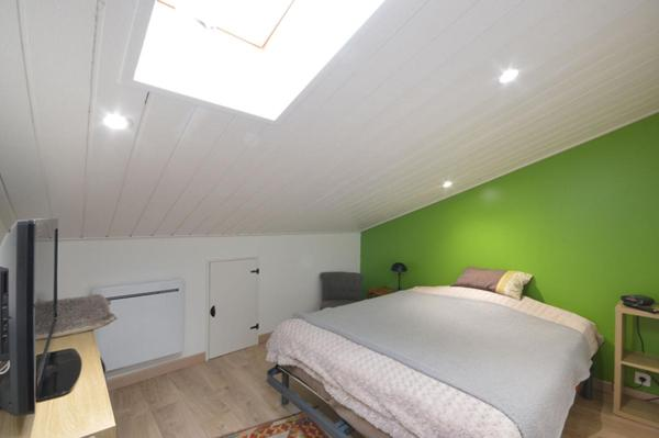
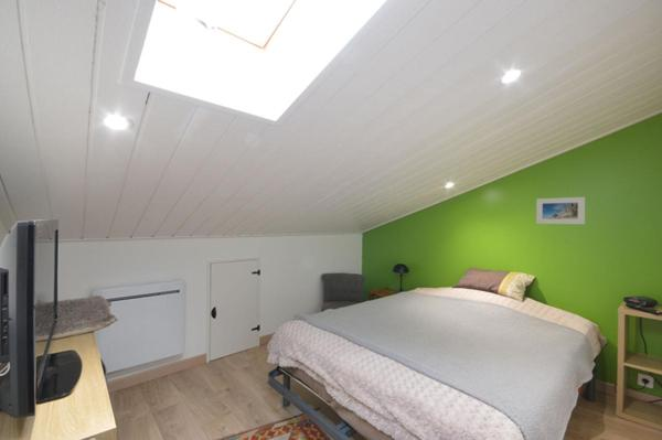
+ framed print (559, 211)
